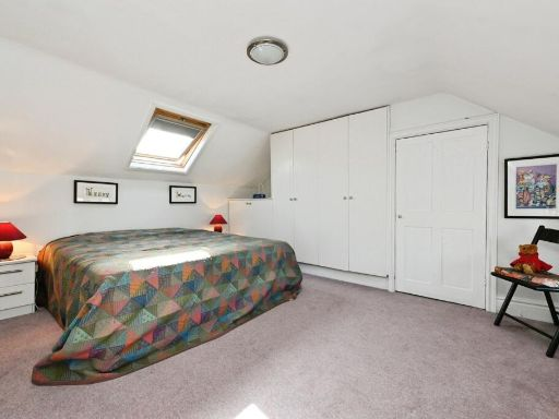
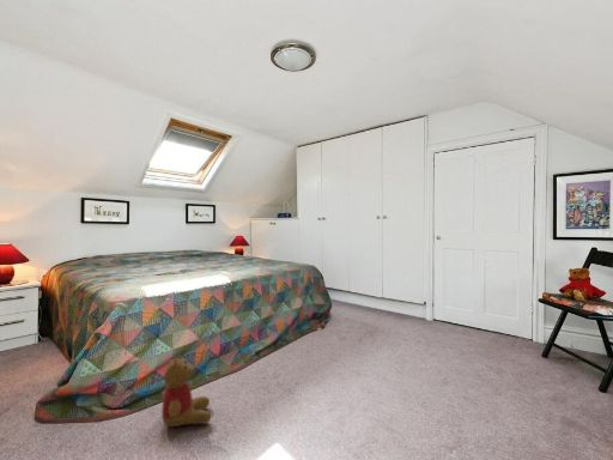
+ teddy bear (186, 386)
